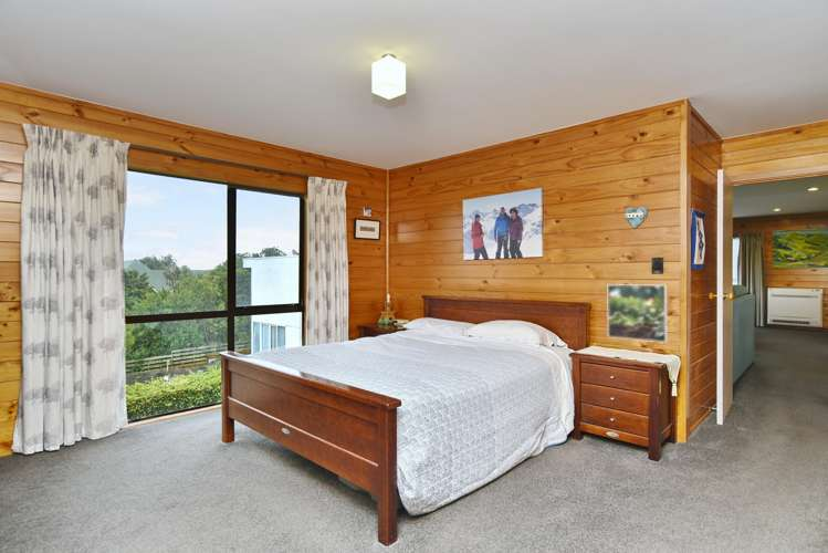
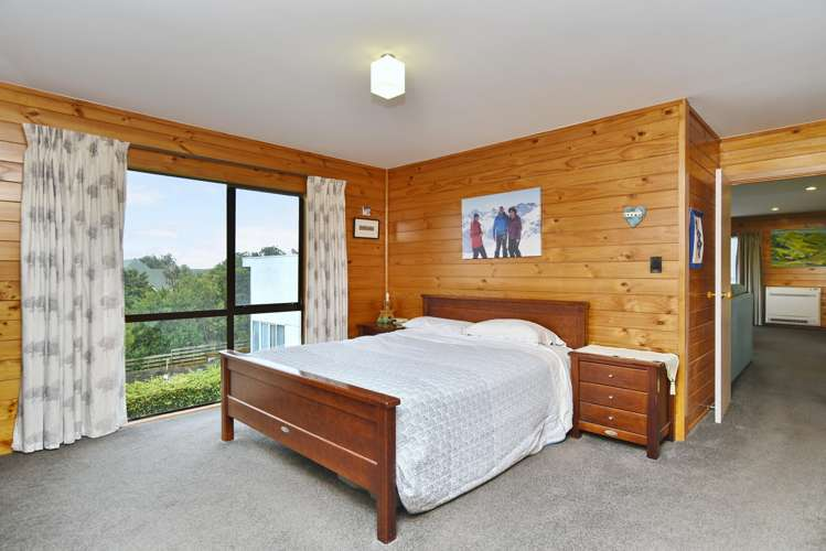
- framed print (636, 312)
